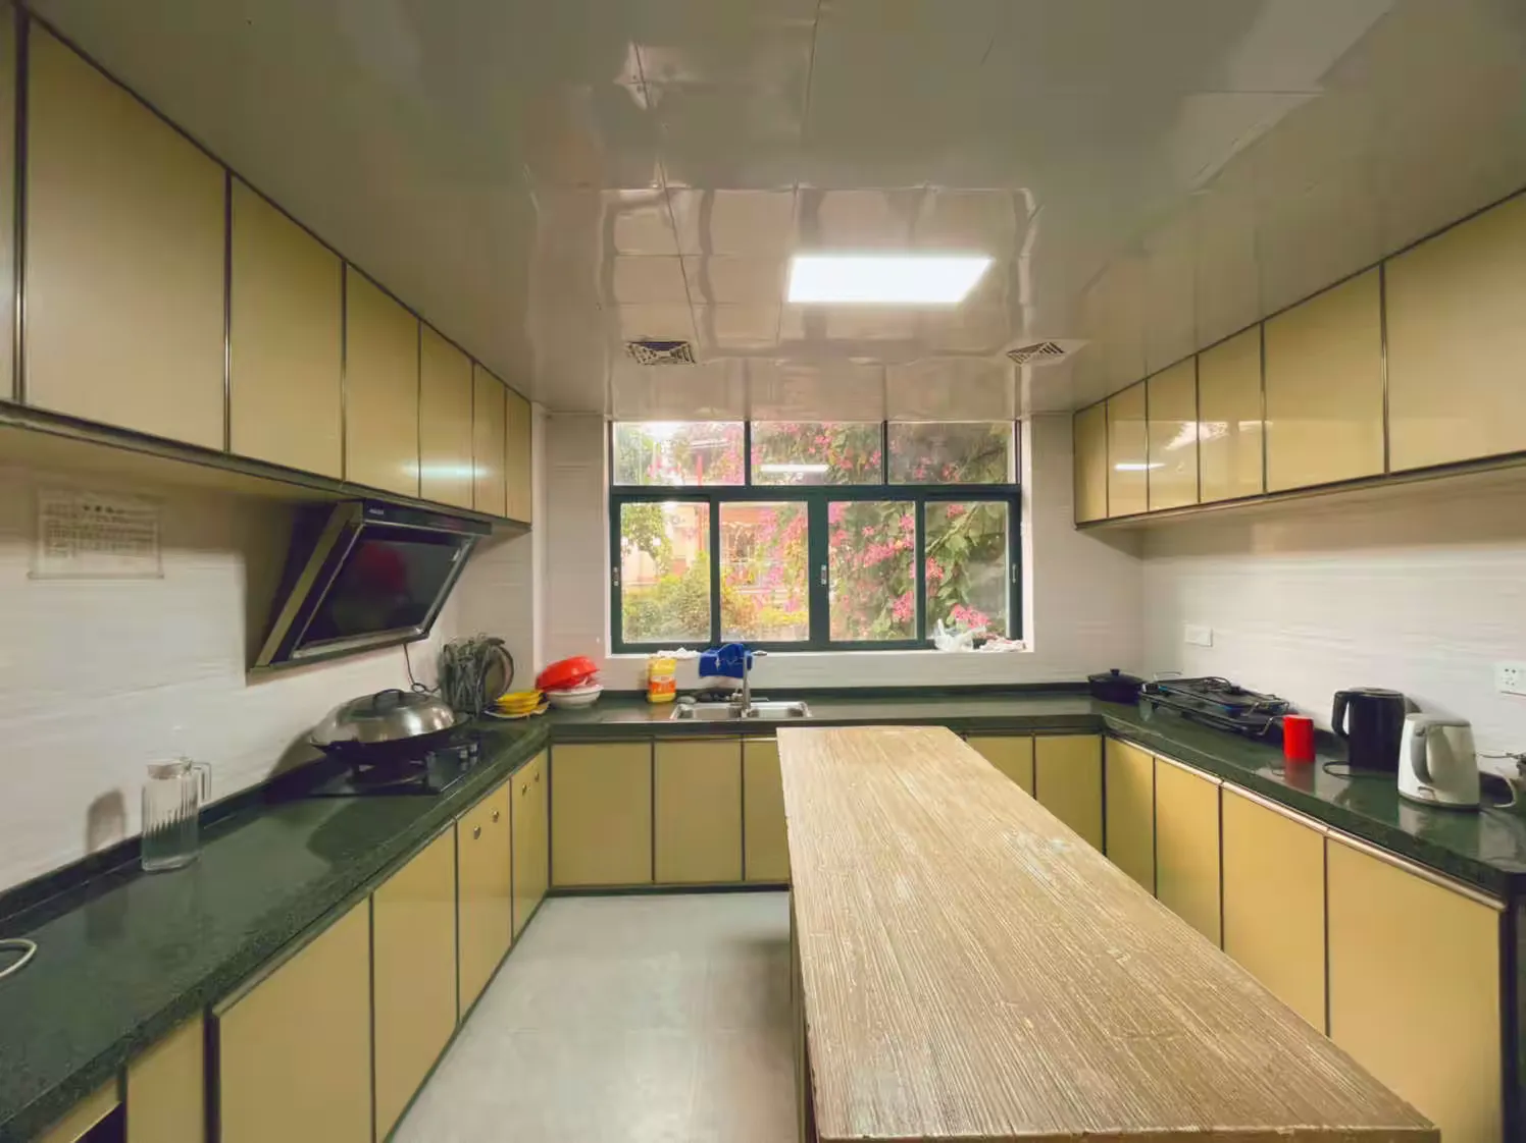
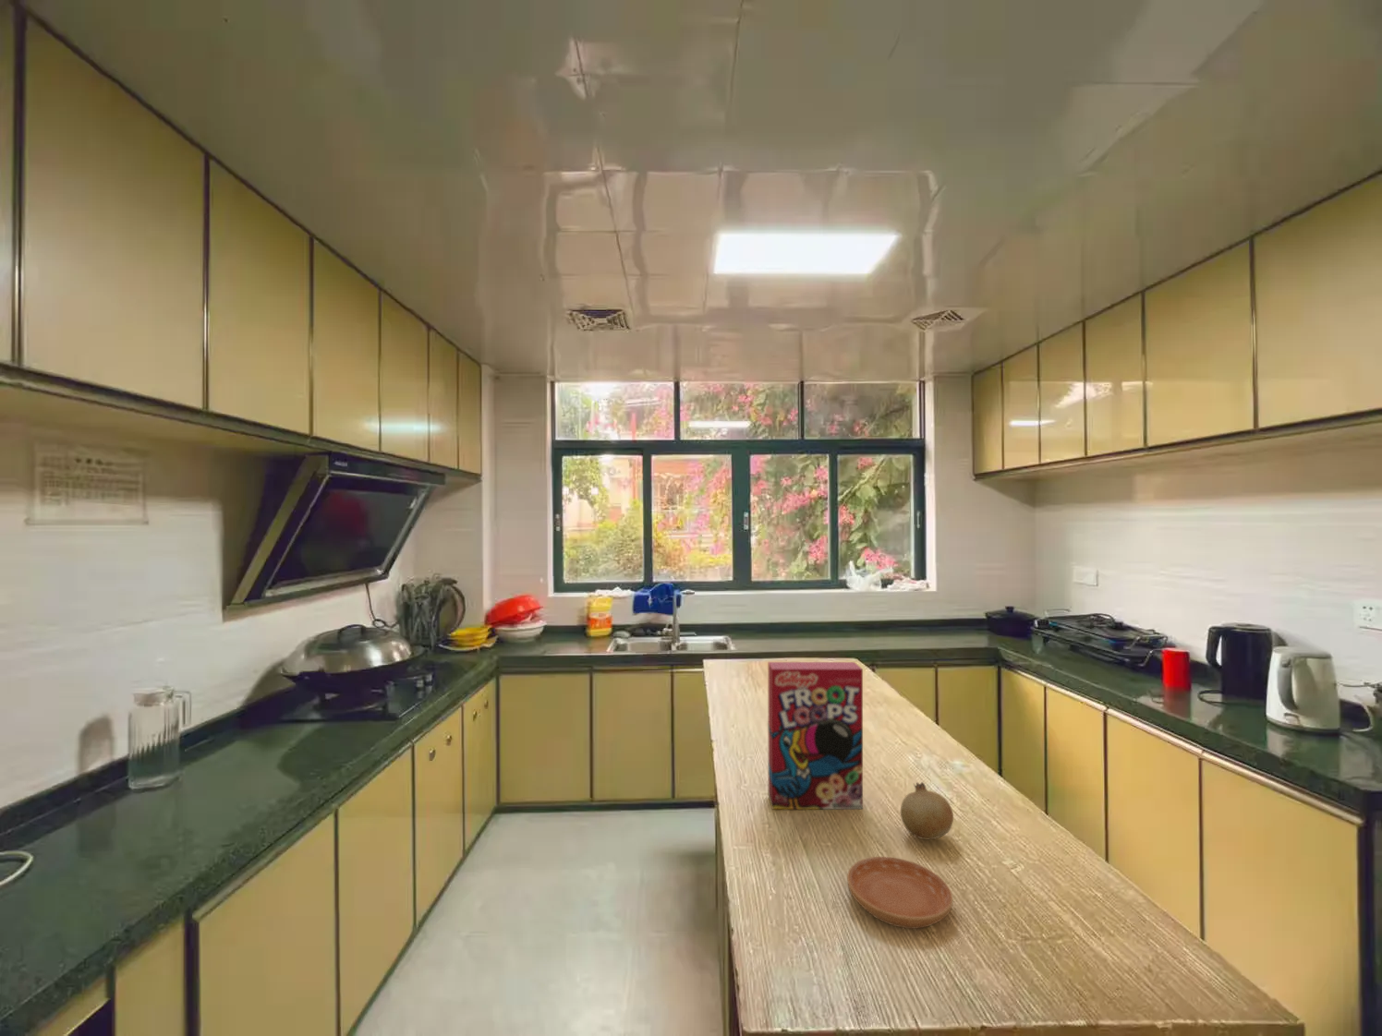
+ cereal box (814, 733)
+ fruit (926, 811)
+ saucer (898, 892)
